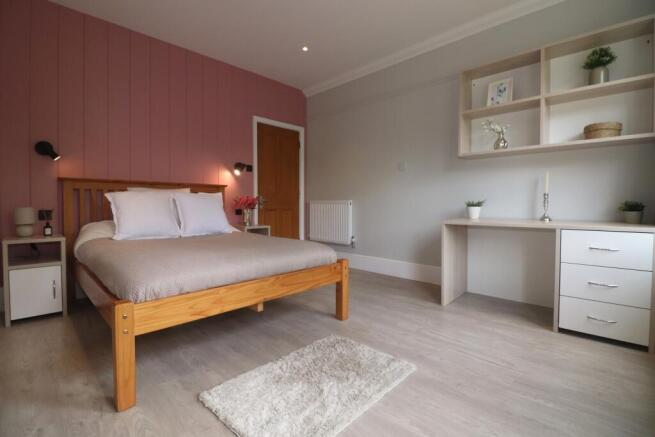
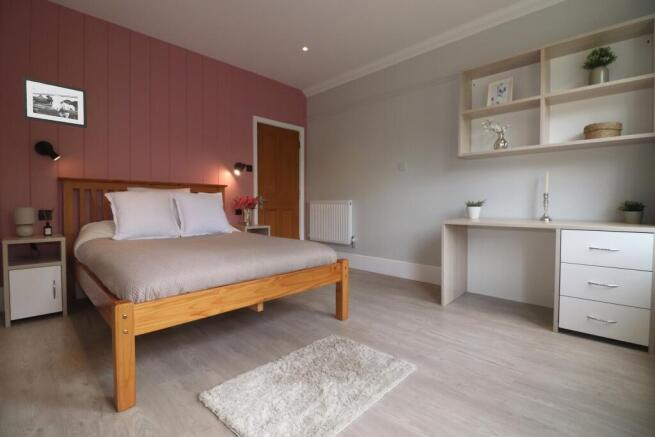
+ picture frame (56, 103)
